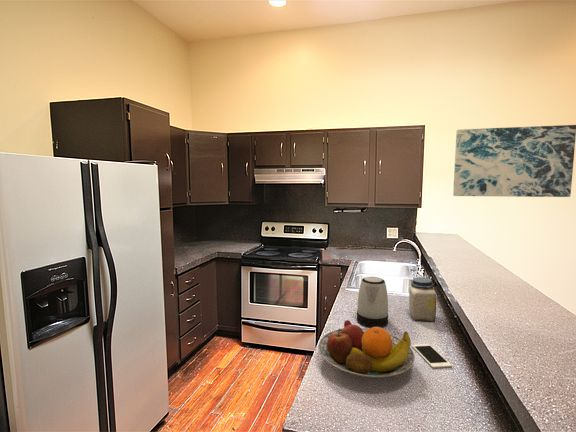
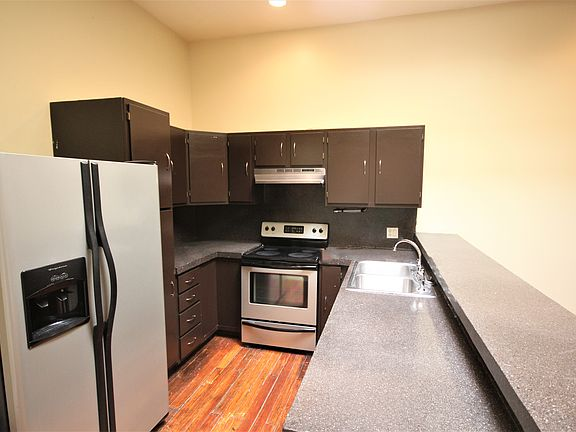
- fruit bowl (364, 344)
- wall art (511, 162)
- jar (422, 298)
- cell phone (430, 355)
- kettle (373, 298)
